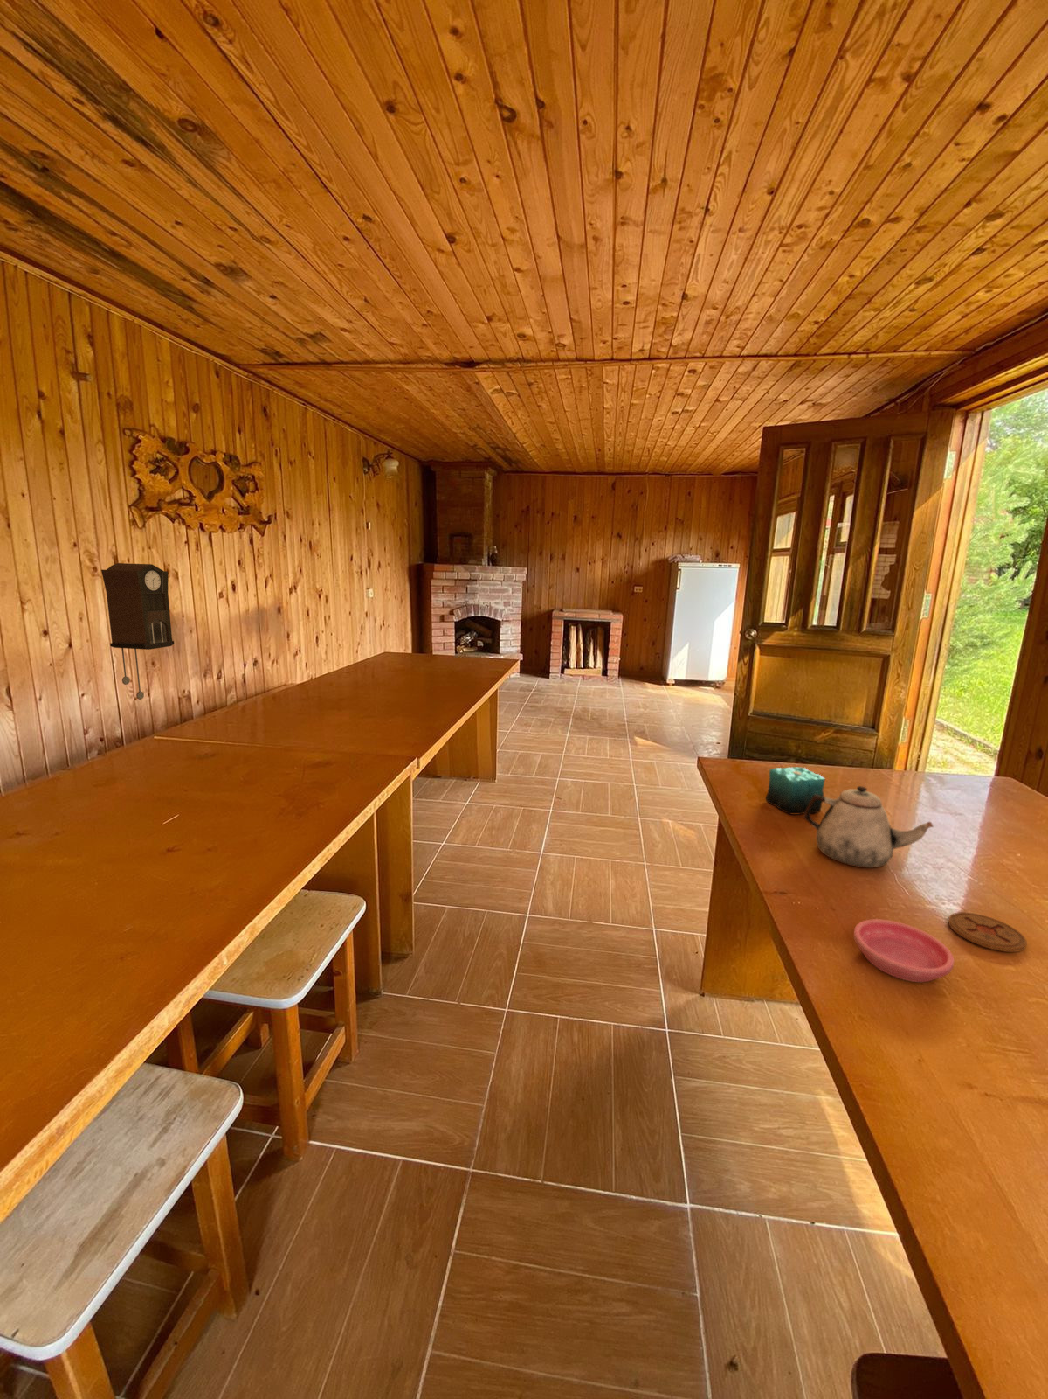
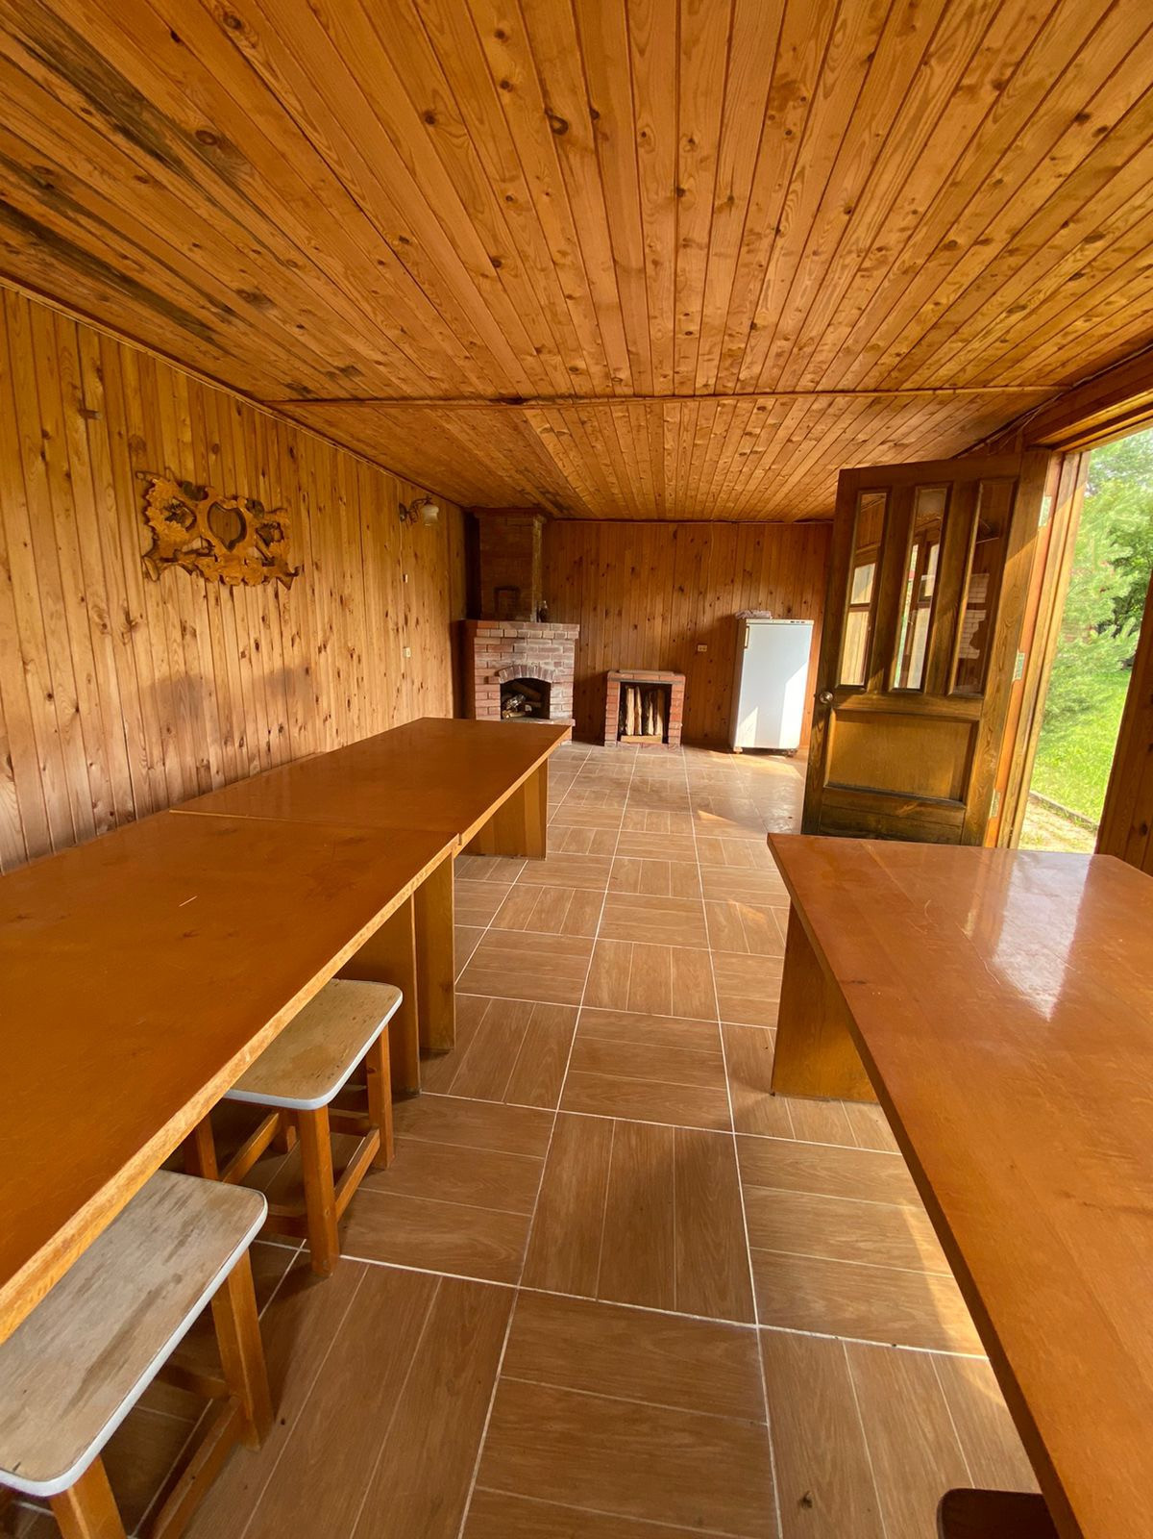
- pendulum clock (142, 633)
- teapot (864, 823)
- candle (797, 782)
- saucer (900, 952)
- coaster (986, 931)
